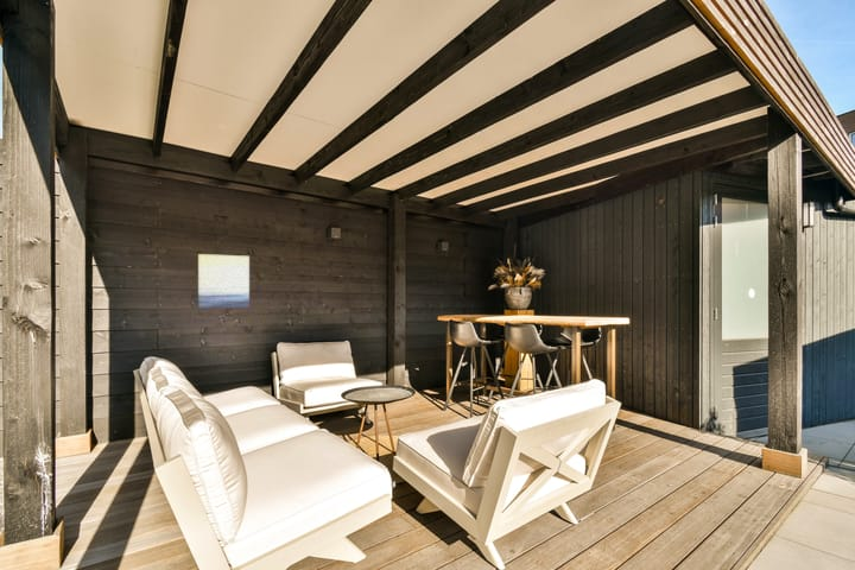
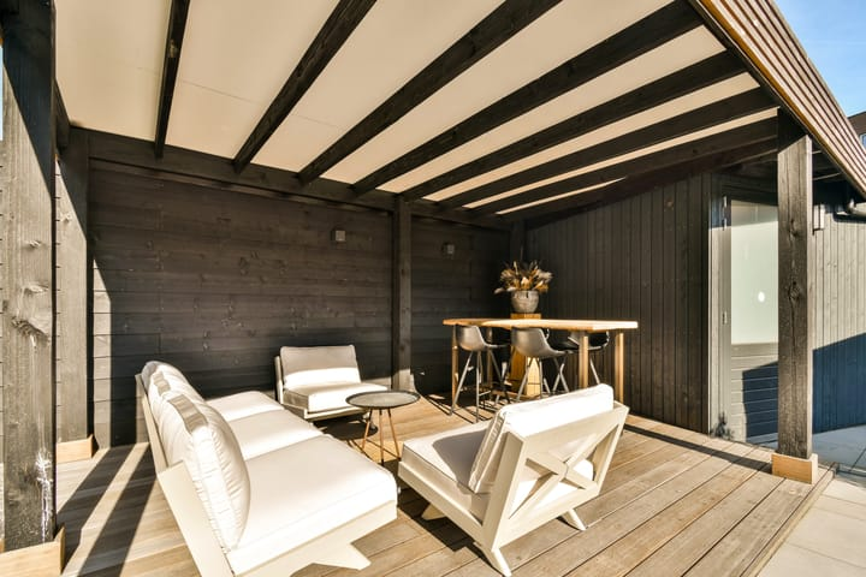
- wall art (224, 281)
